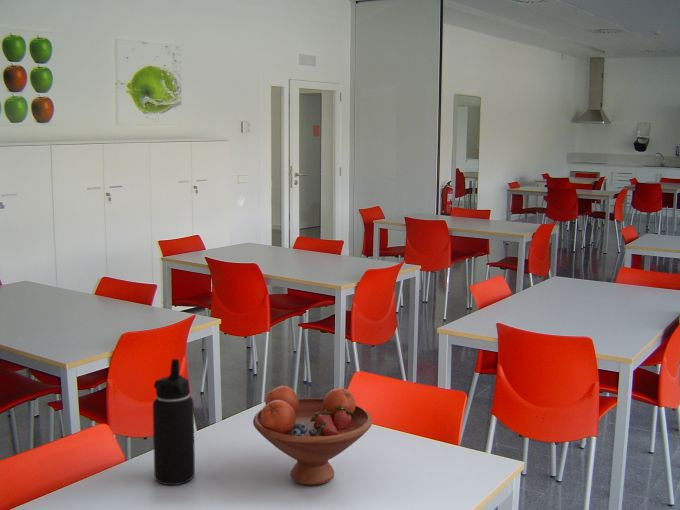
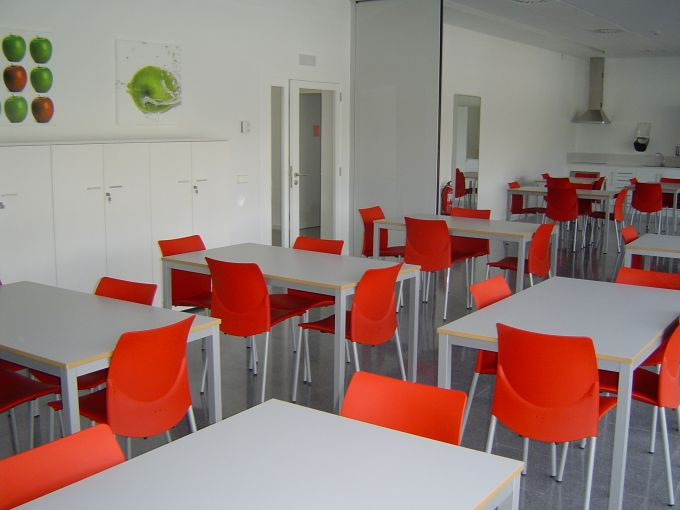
- fruit bowl (312, 435)
- water bottle (172, 422)
